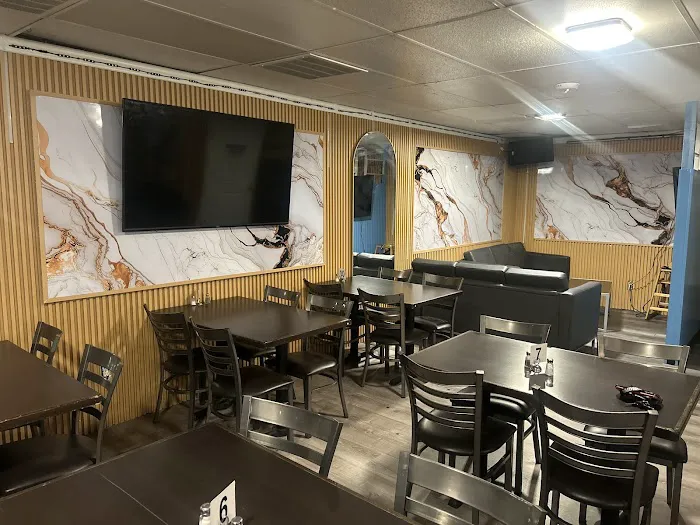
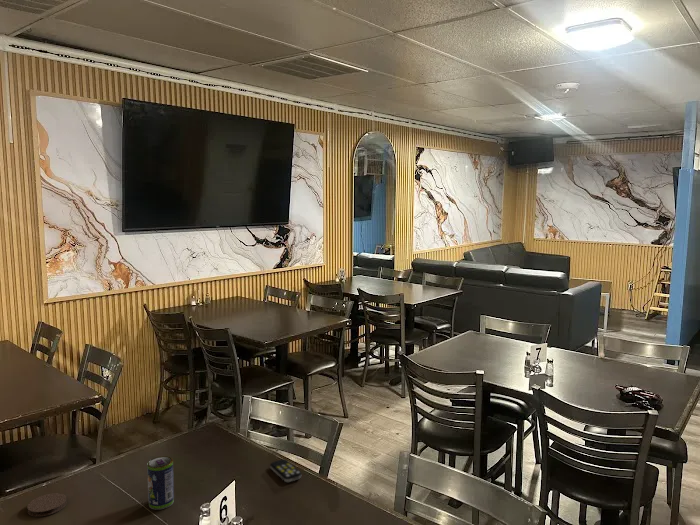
+ remote control (285, 470)
+ coaster (47, 504)
+ beverage can (160, 482)
